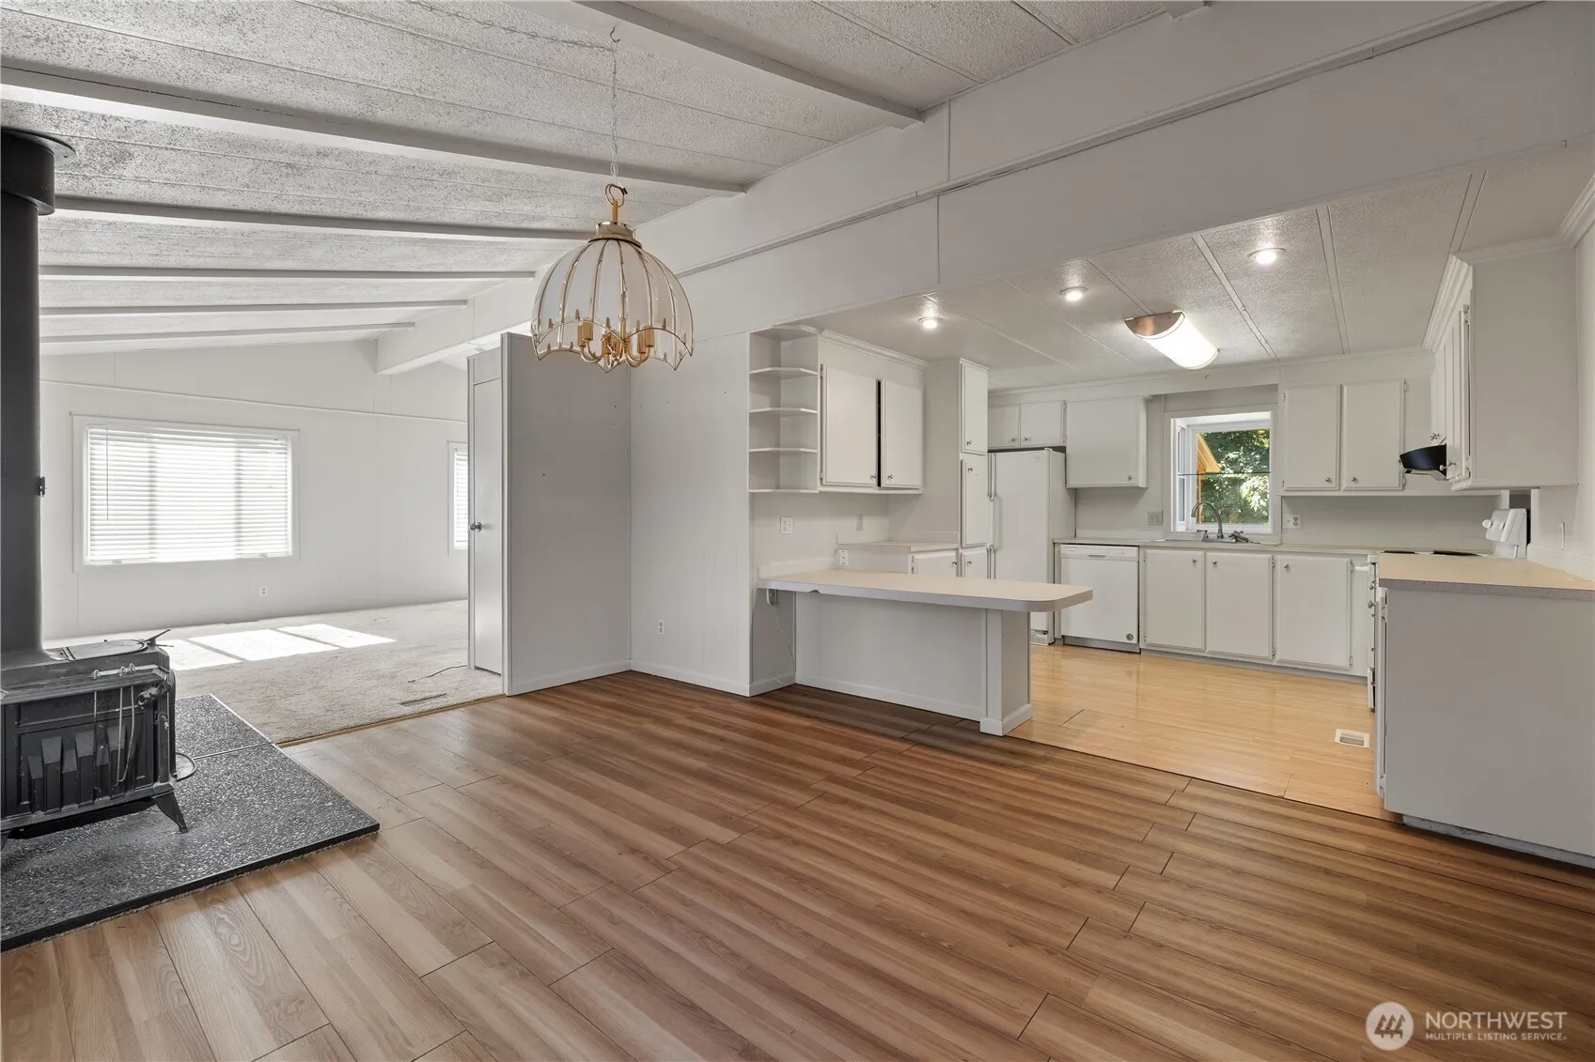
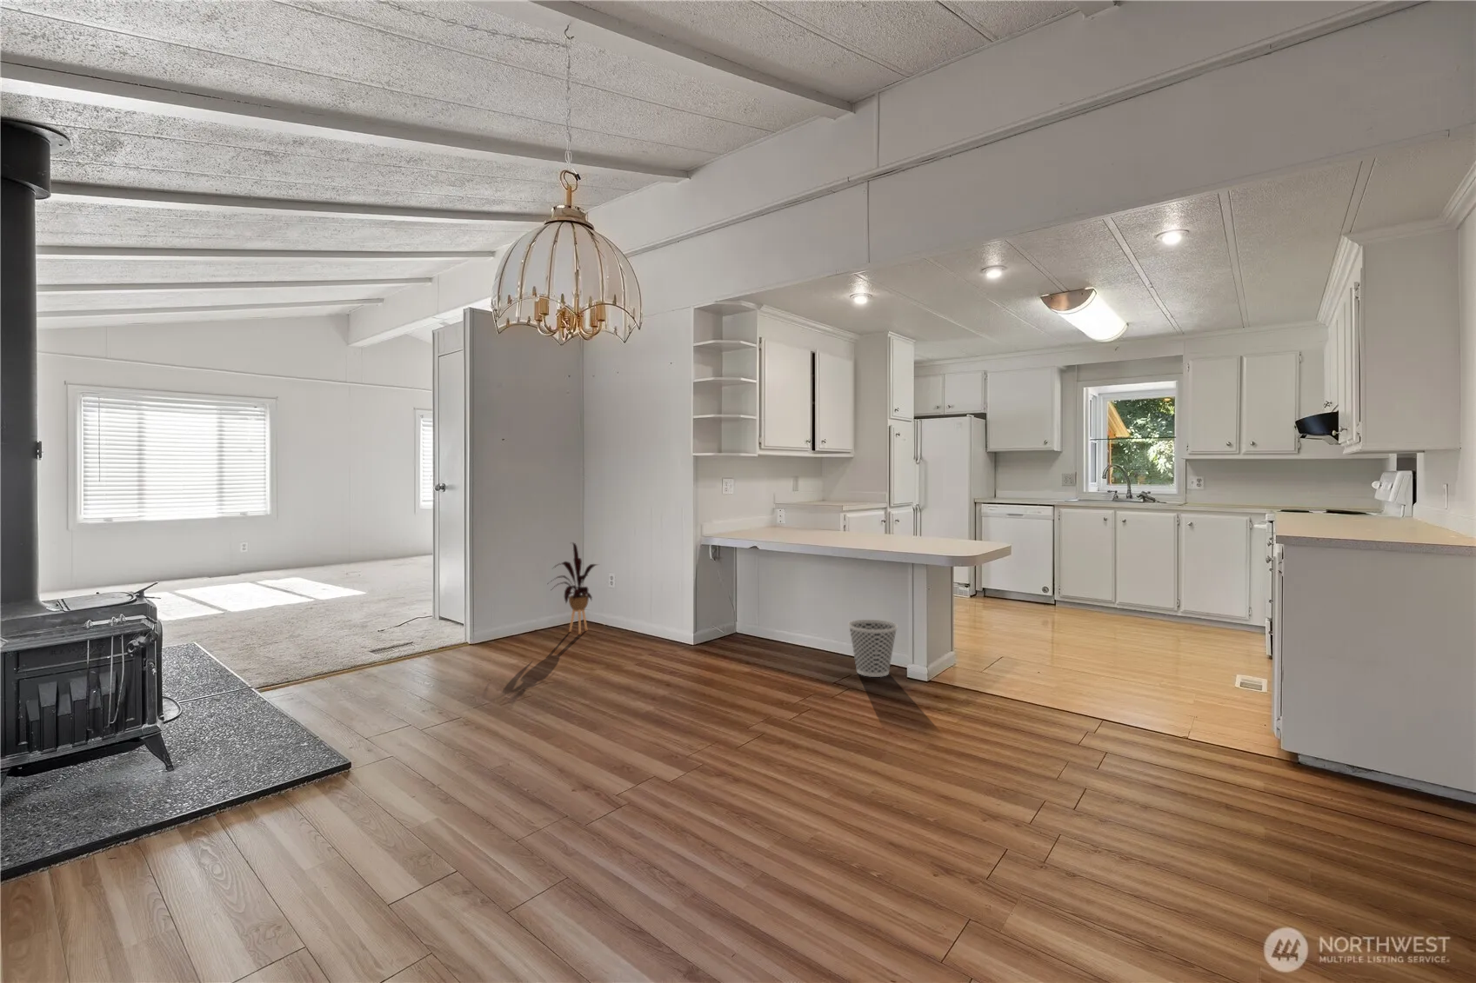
+ wastebasket (872, 647)
+ house plant (573, 586)
